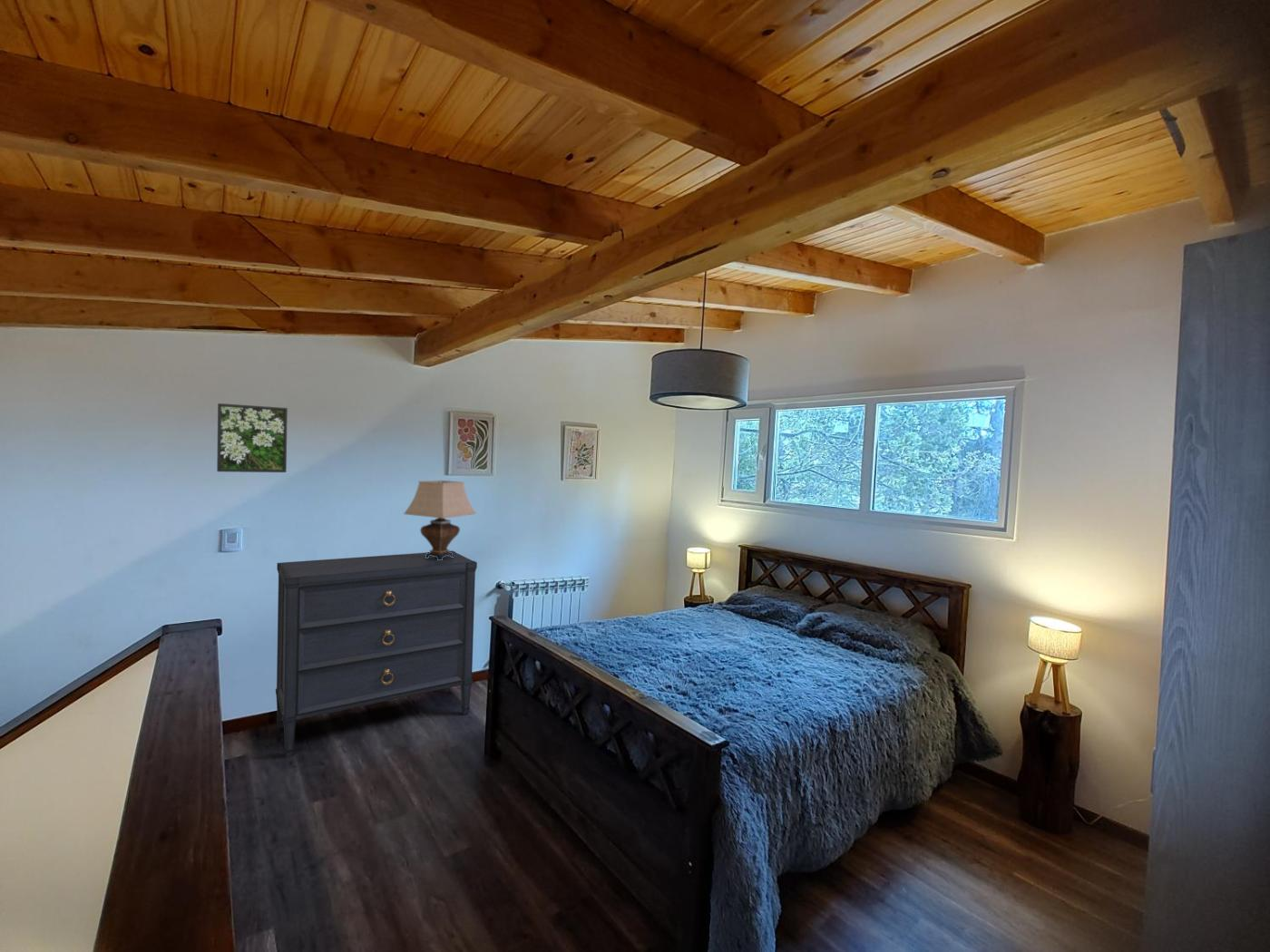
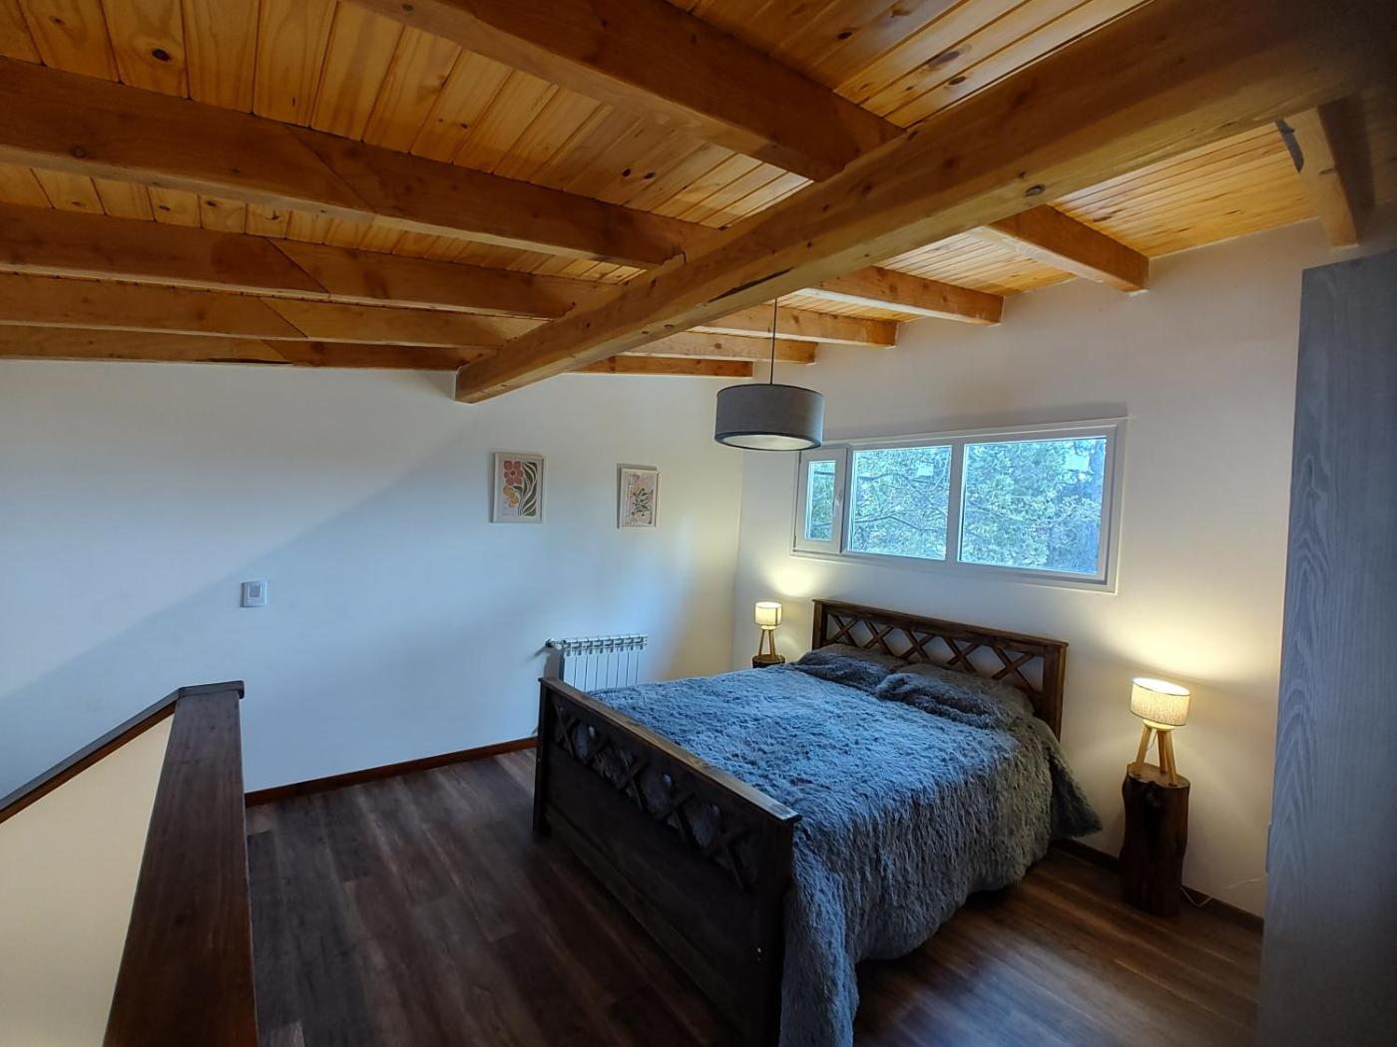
- dresser (378, 641)
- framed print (253, 439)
- table lamp (440, 520)
